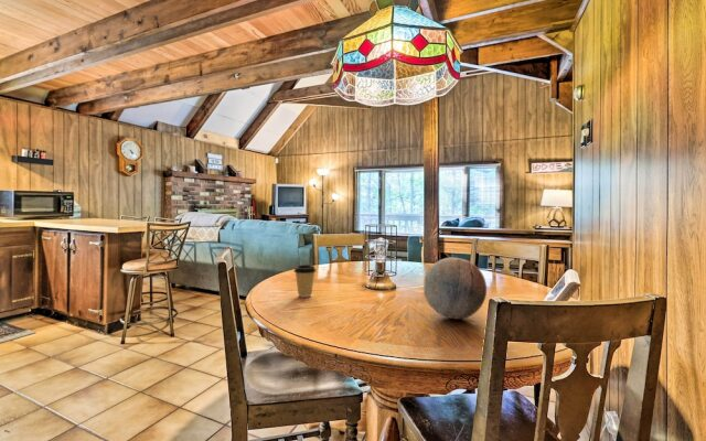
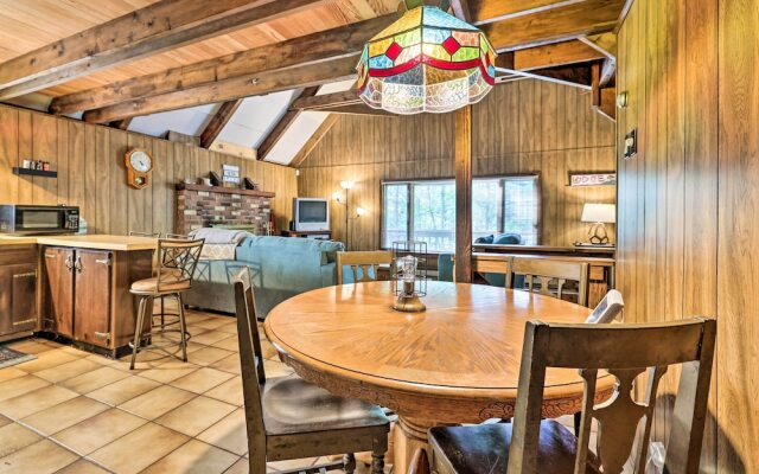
- coffee cup (304, 280)
- decorative orb (453, 287)
